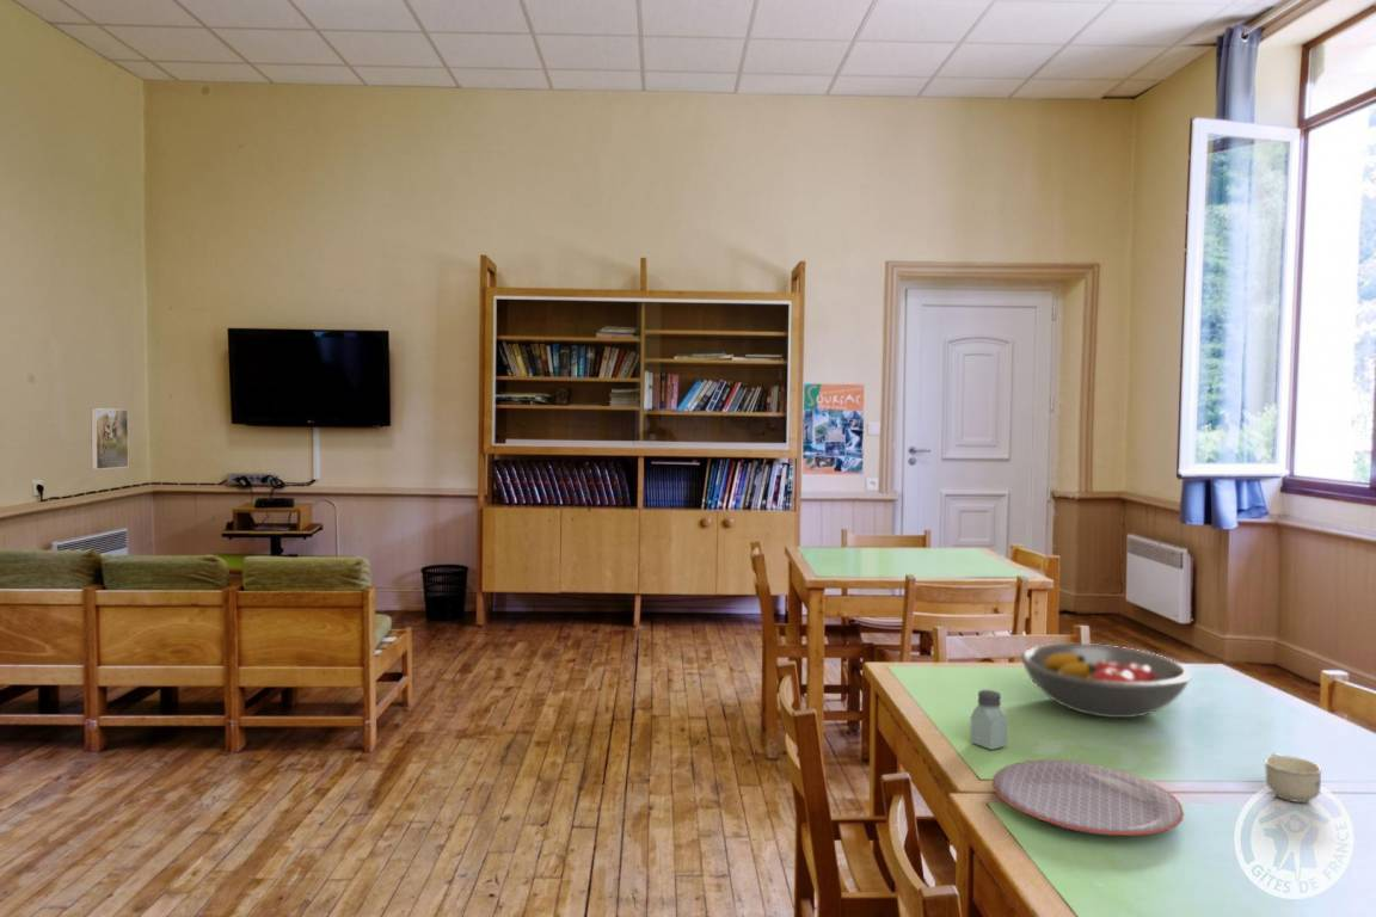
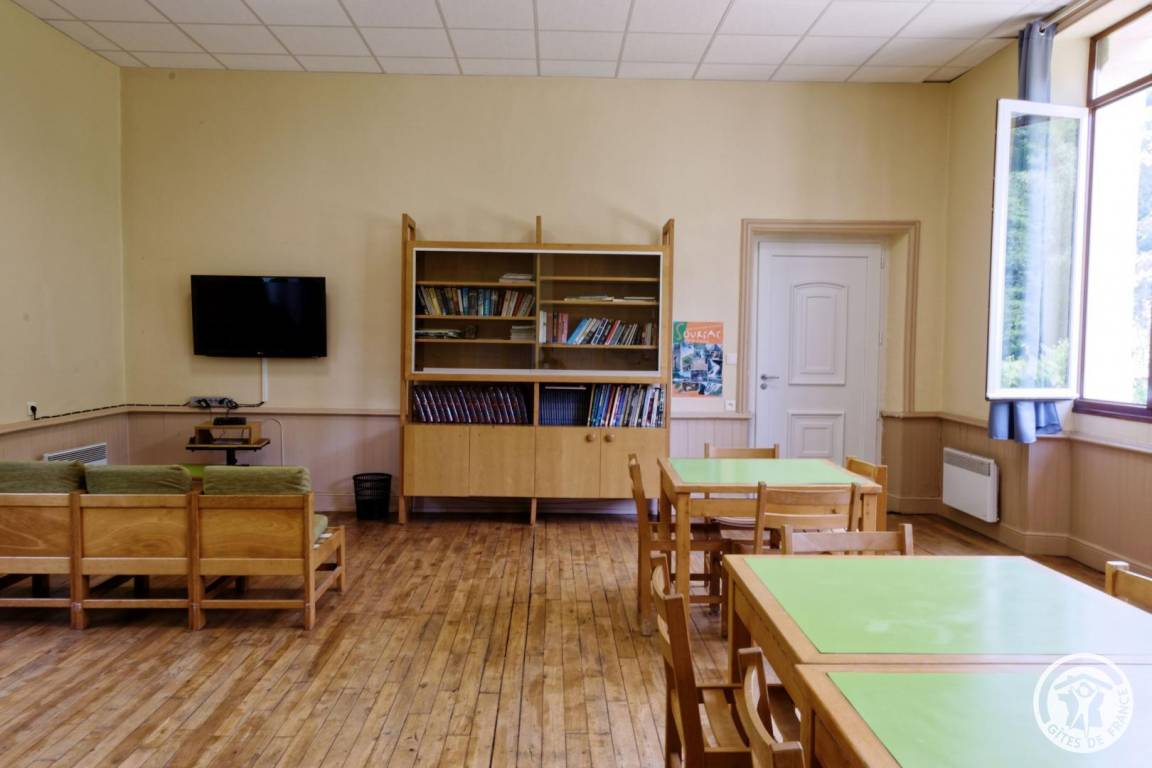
- fruit bowl (1102, 678)
- saltshaker (988, 718)
- cup (1289, 777)
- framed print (110, 438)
- plate (1083, 799)
